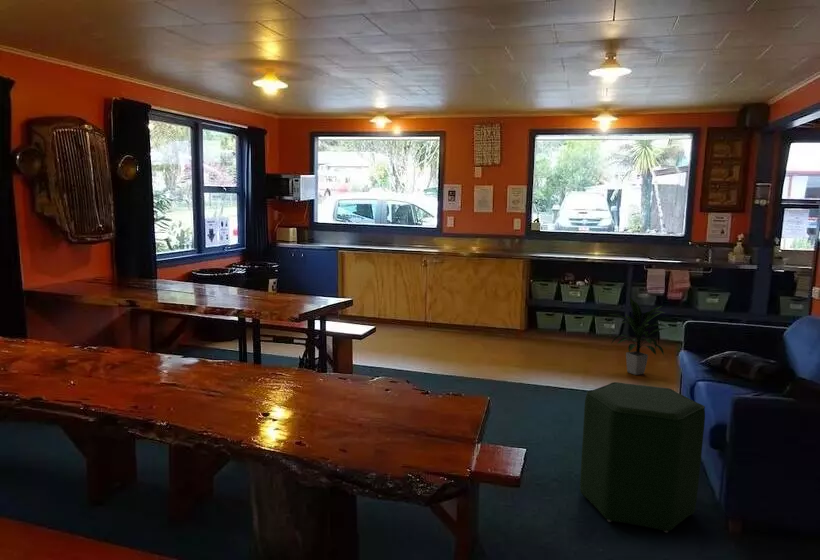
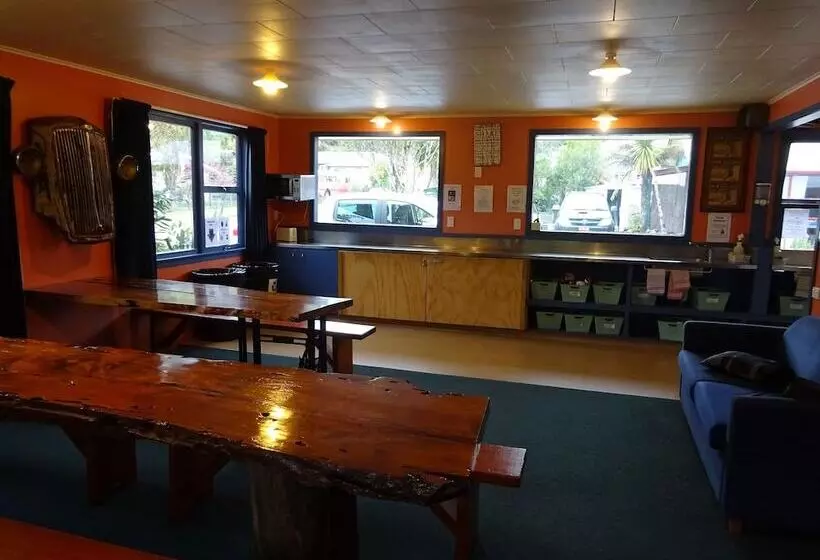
- ottoman (639, 451)
- indoor plant (640, 336)
